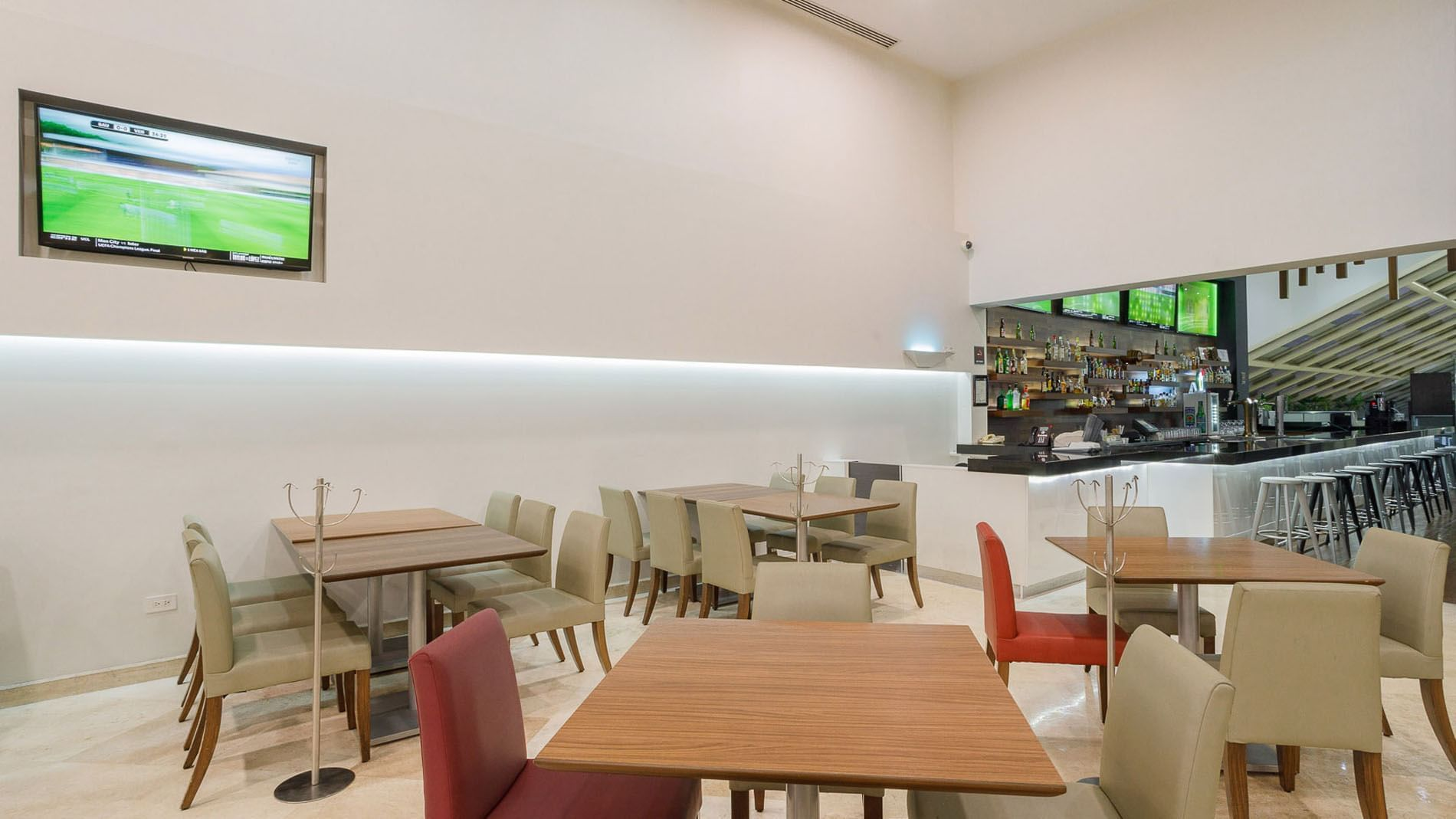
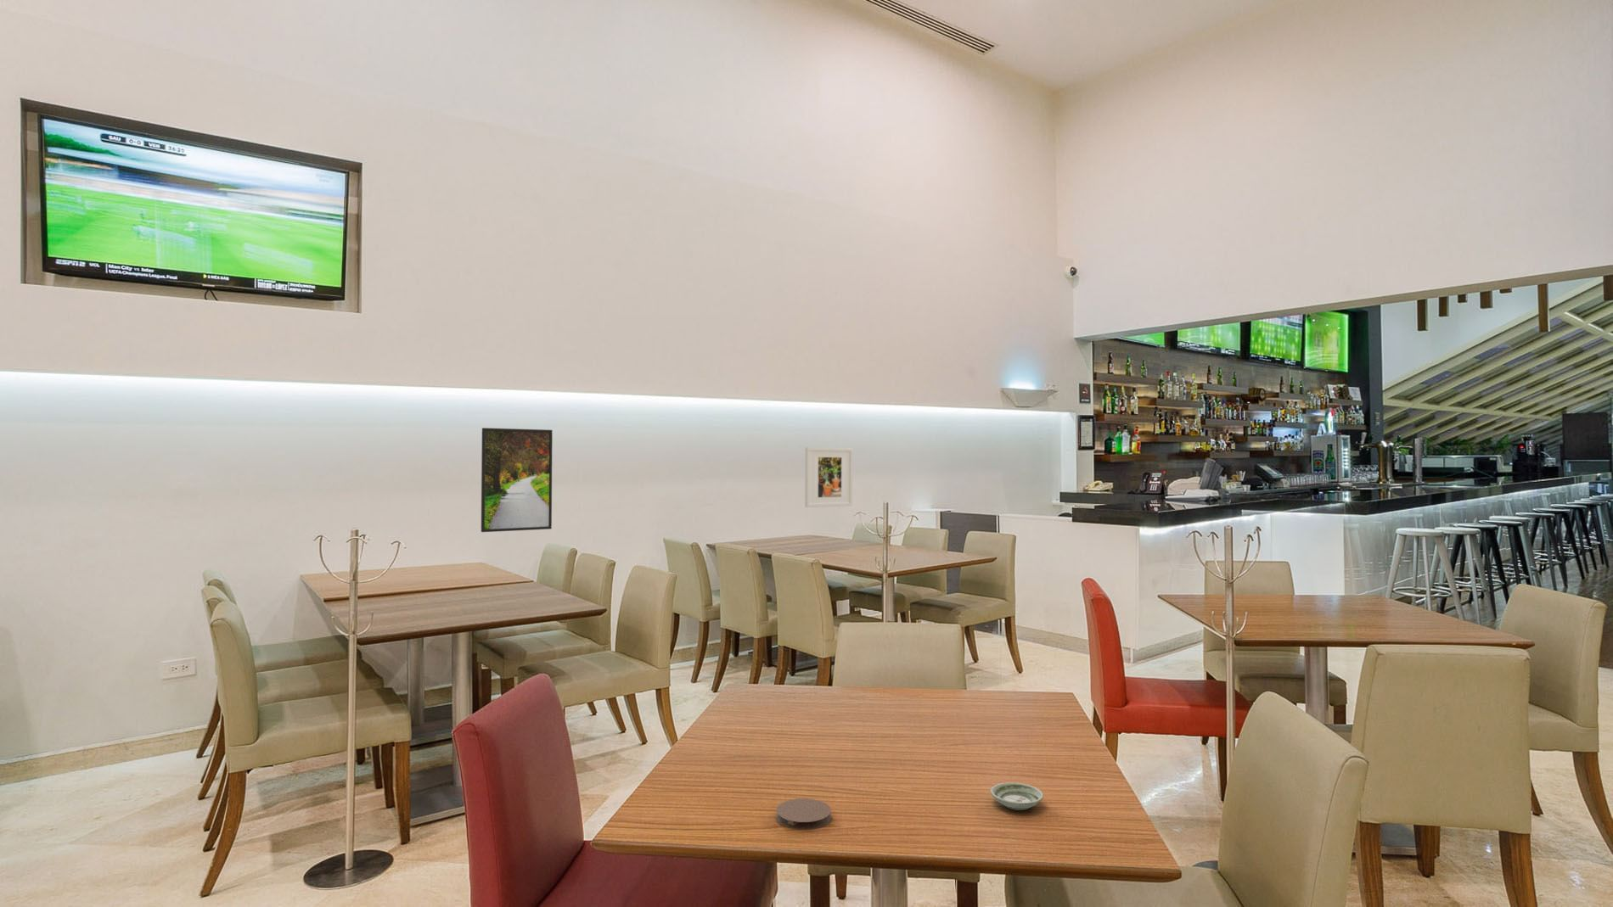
+ coaster (803, 813)
+ saucer (1016, 797)
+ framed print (830, 477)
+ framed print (517, 480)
